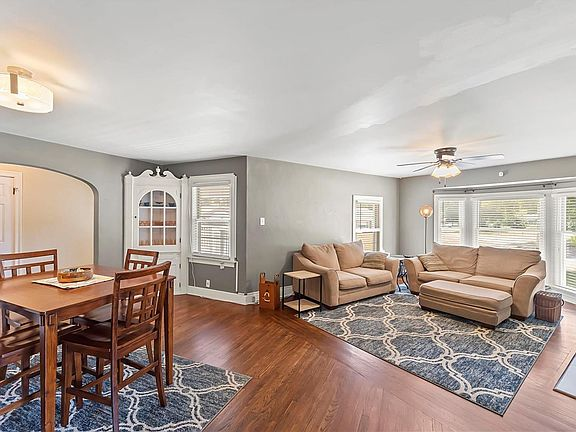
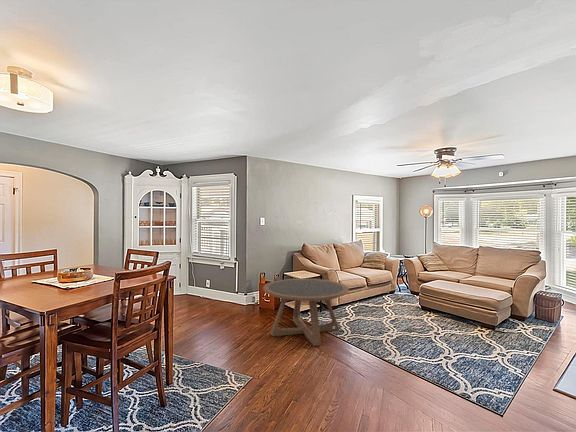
+ coffee table (310, 309)
